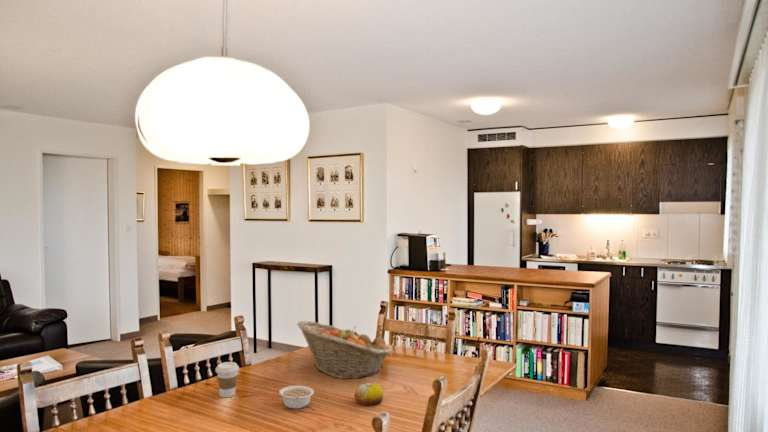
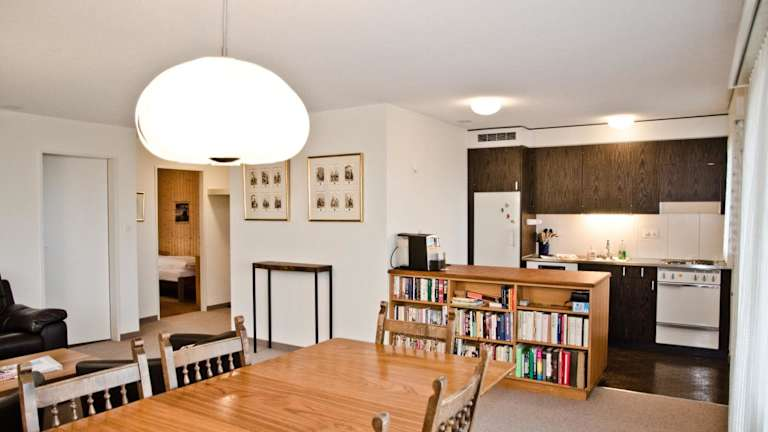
- coffee cup (227, 379)
- legume (297, 396)
- fruit (368, 392)
- fruit basket (343, 345)
